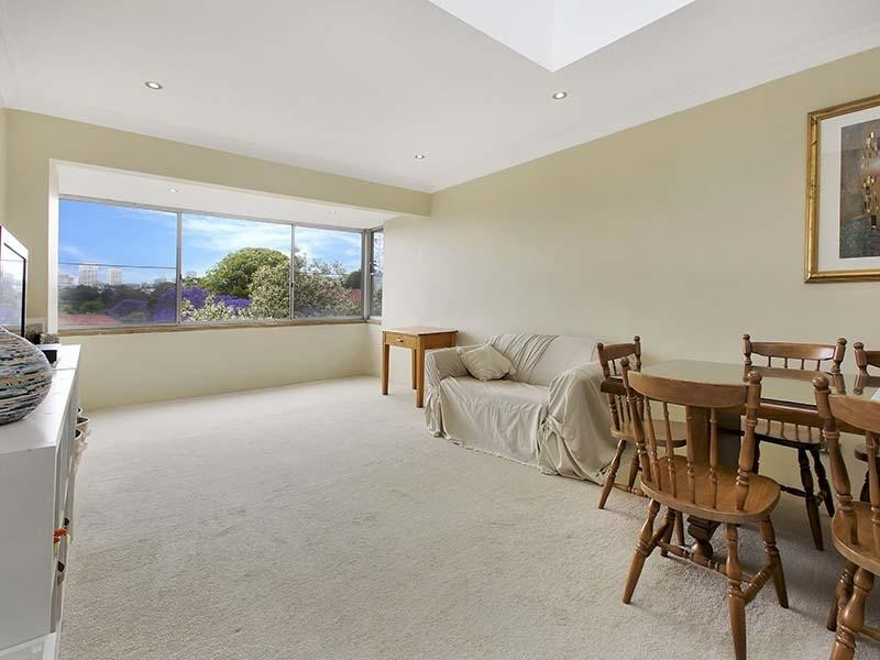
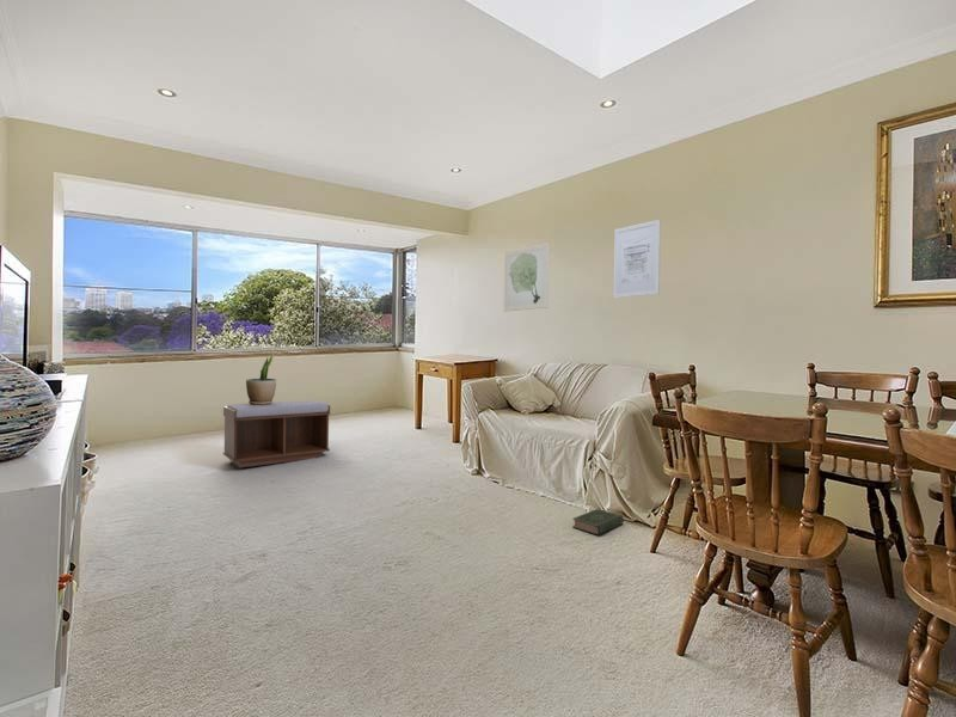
+ bench (277, 430)
+ book (598, 521)
+ potted plant (261, 378)
+ wall art (525, 278)
+ wall art (636, 261)
